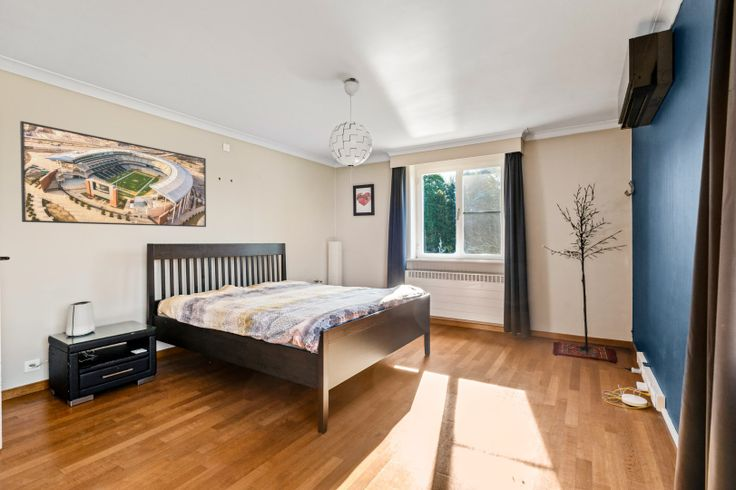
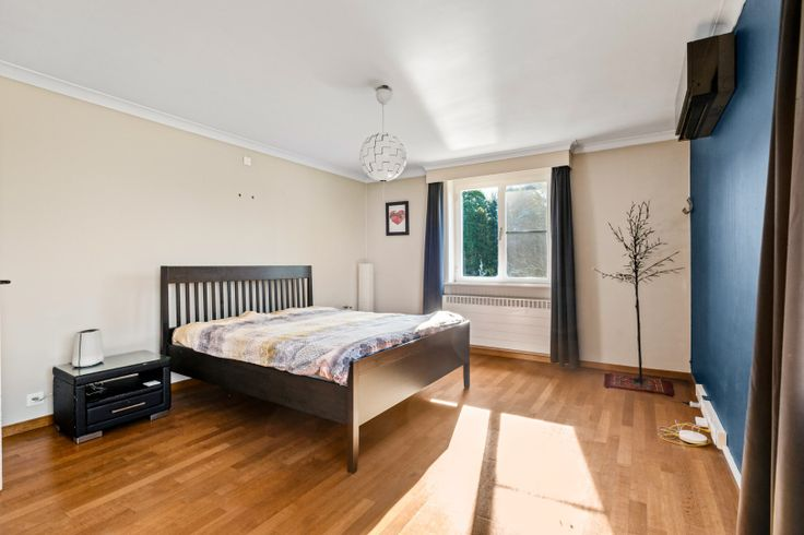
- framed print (131, 184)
